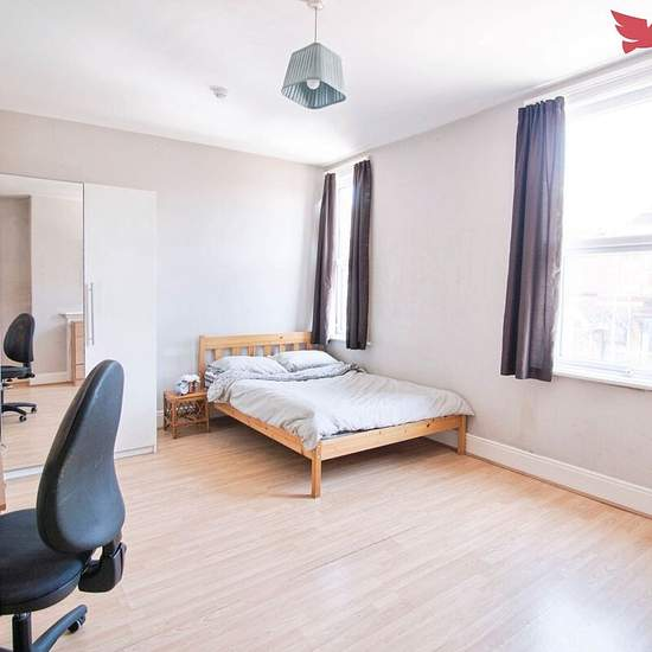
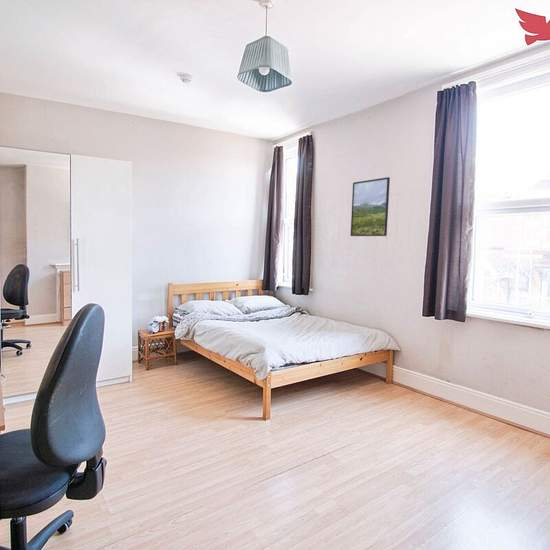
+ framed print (369, 208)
